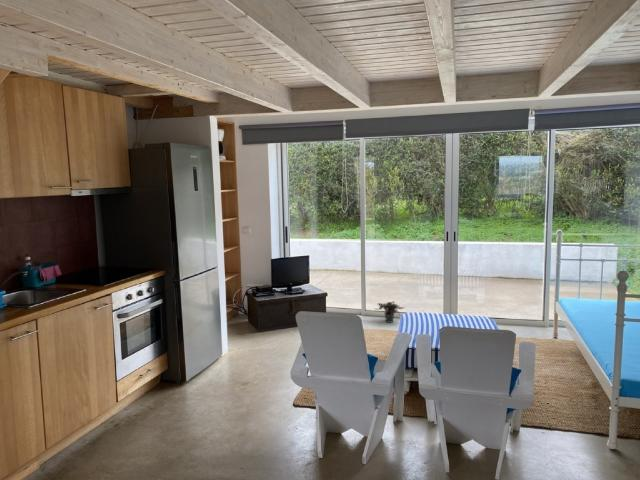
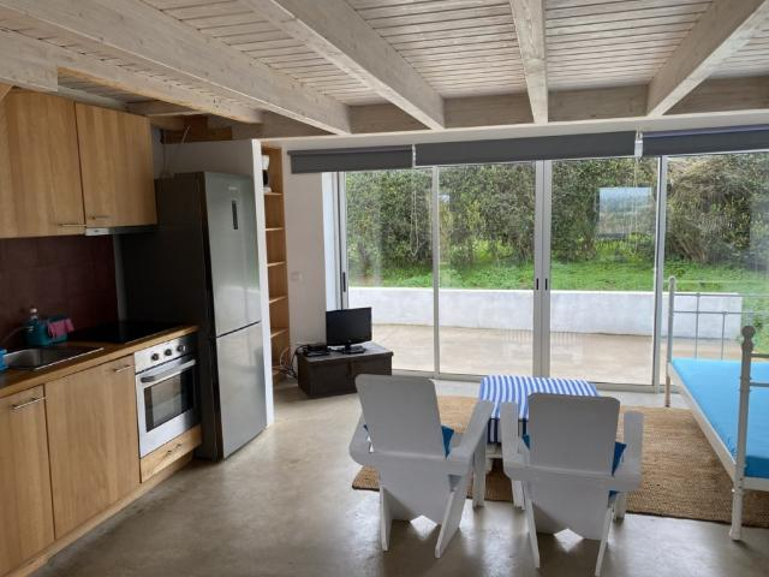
- potted plant (389, 311)
